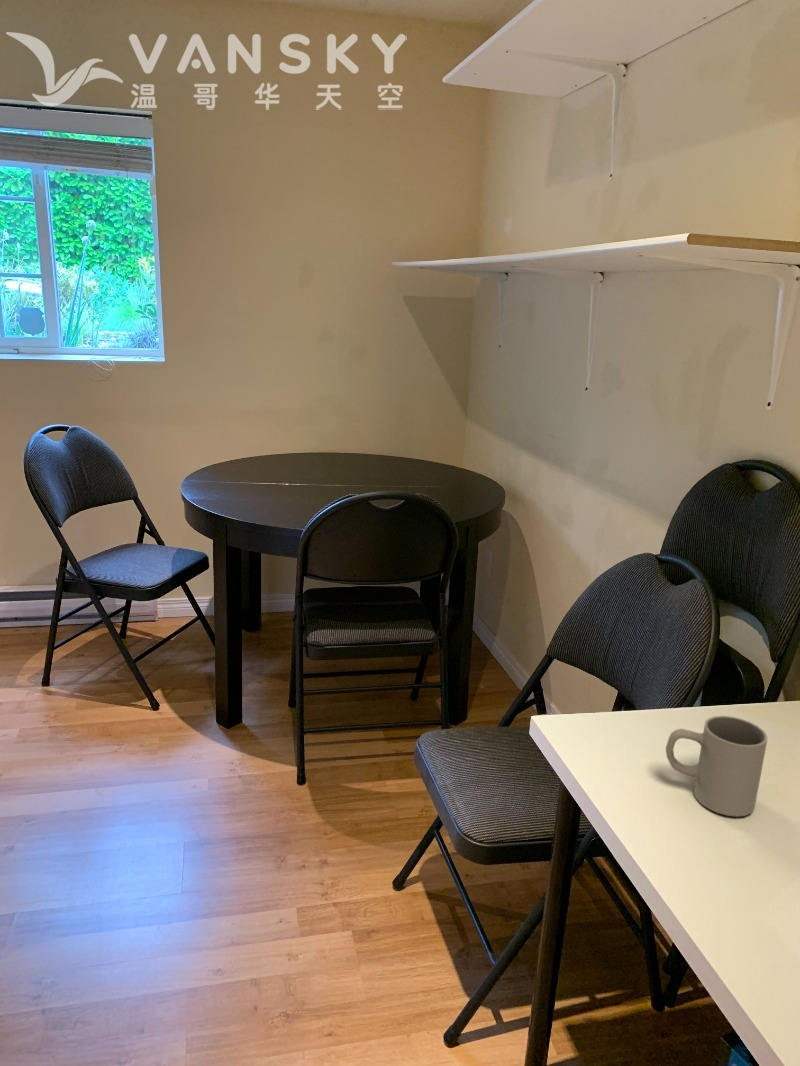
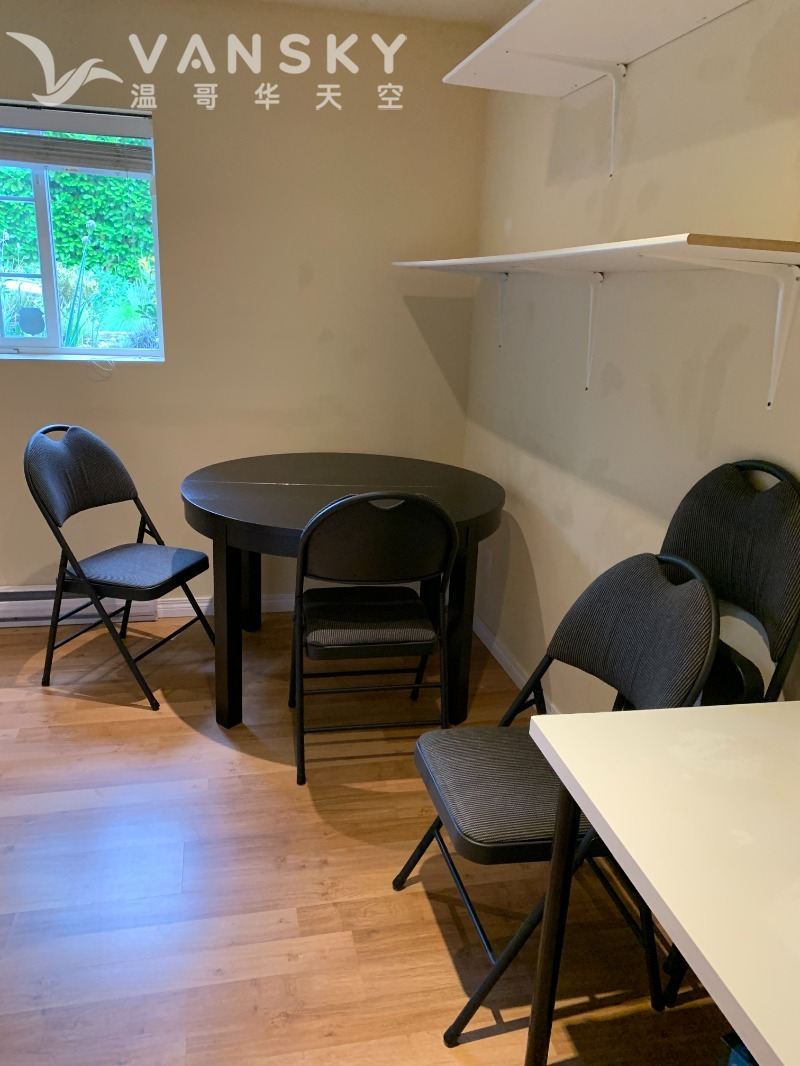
- mug (712, 762)
